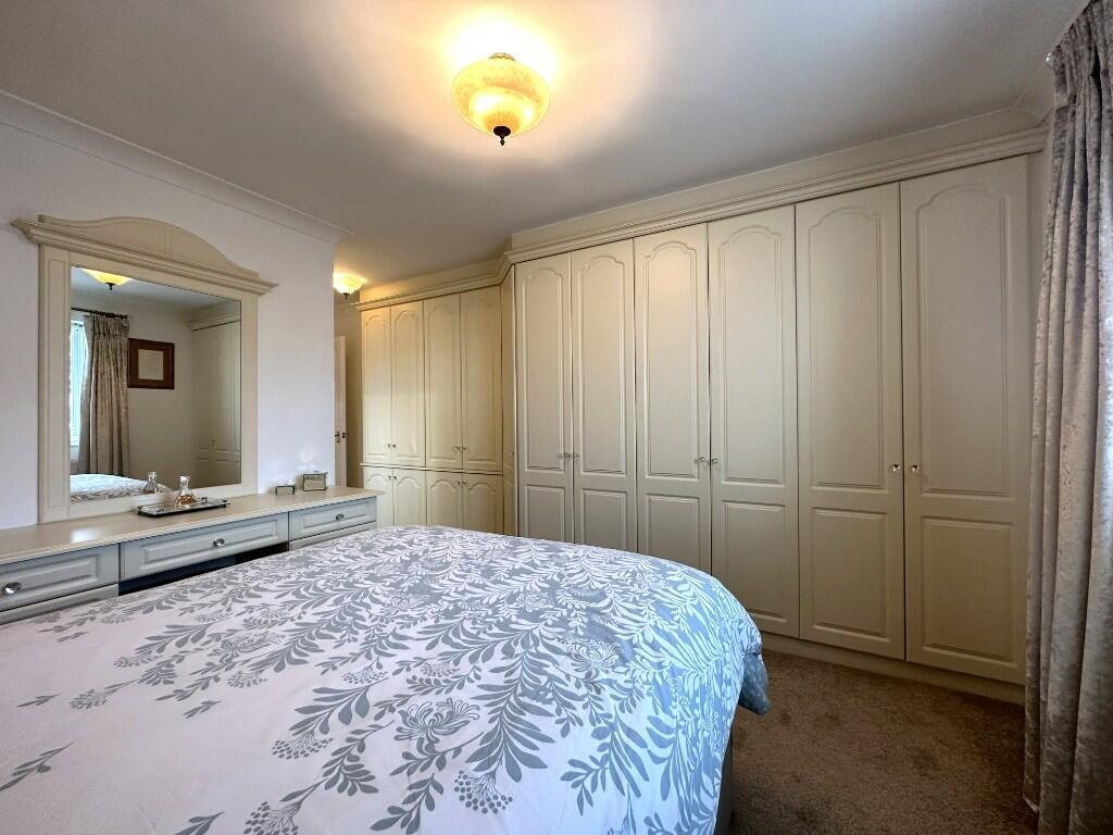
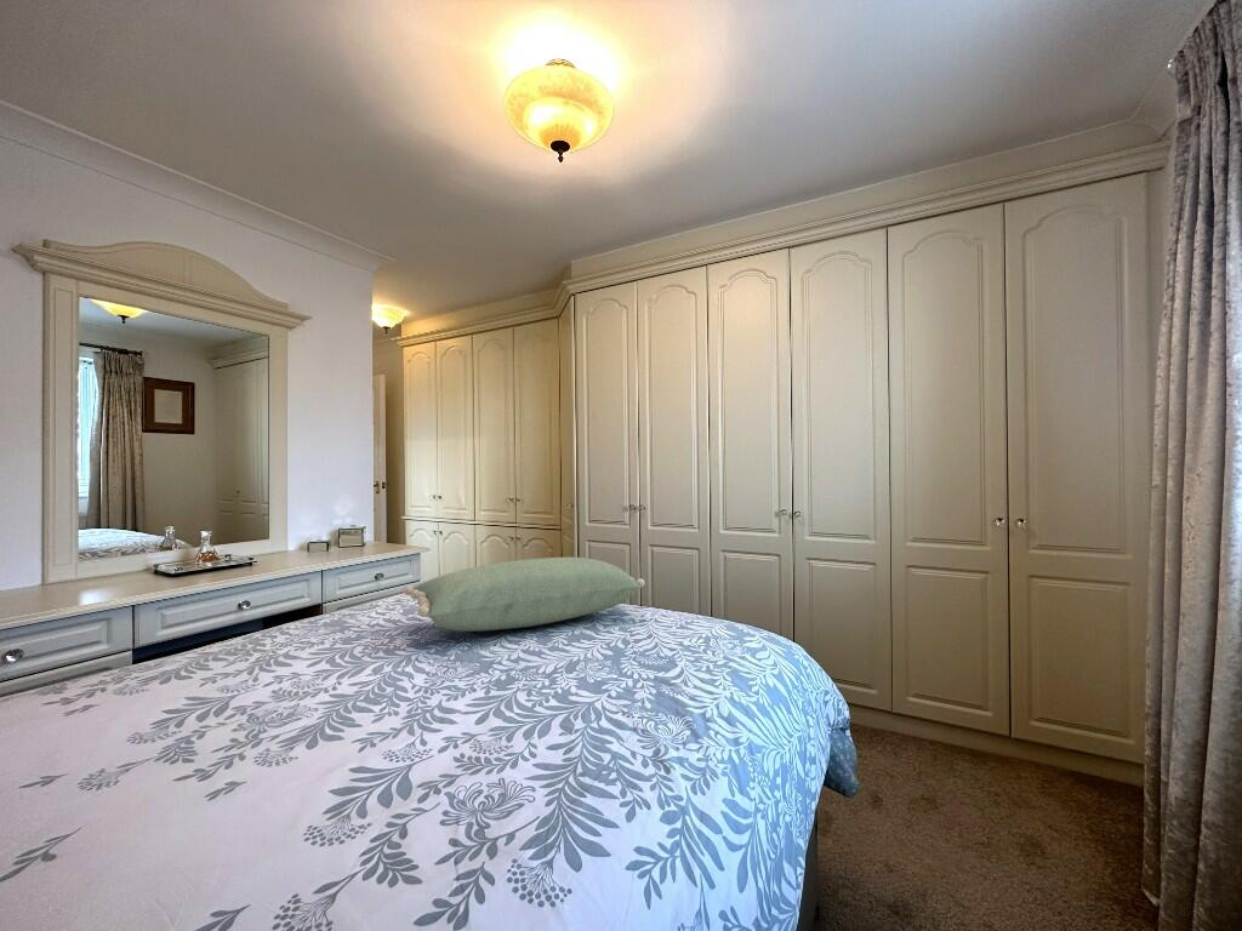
+ pillow (526, 589)
